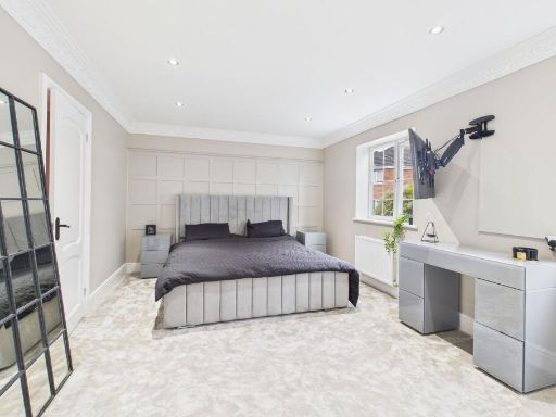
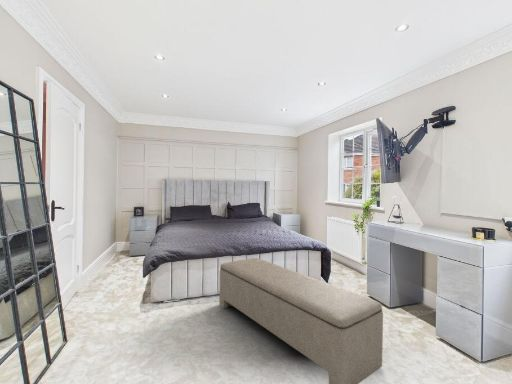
+ bench (284, 304)
